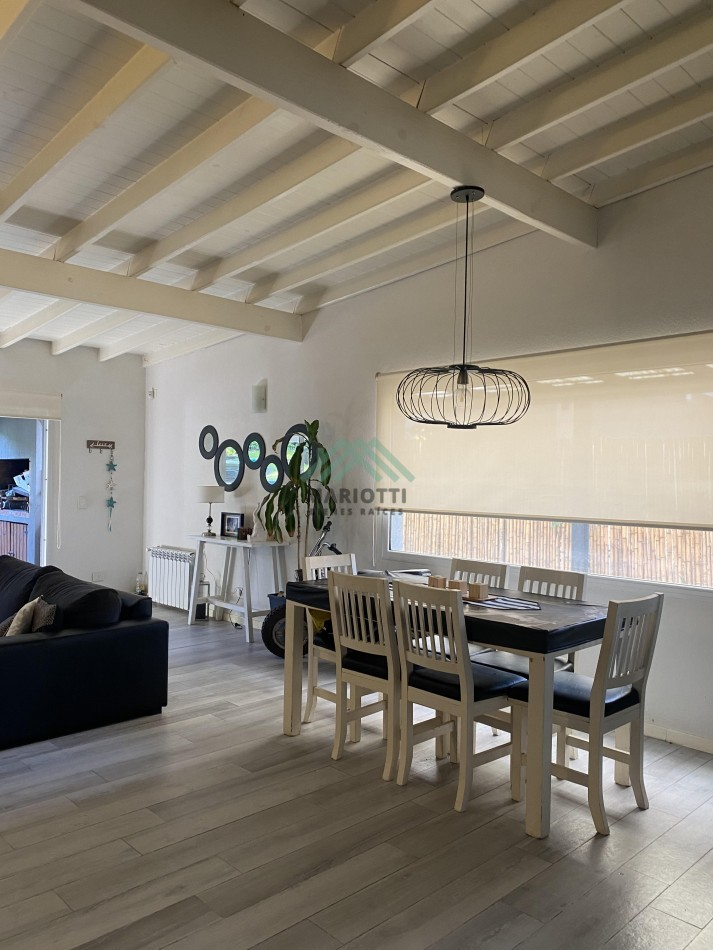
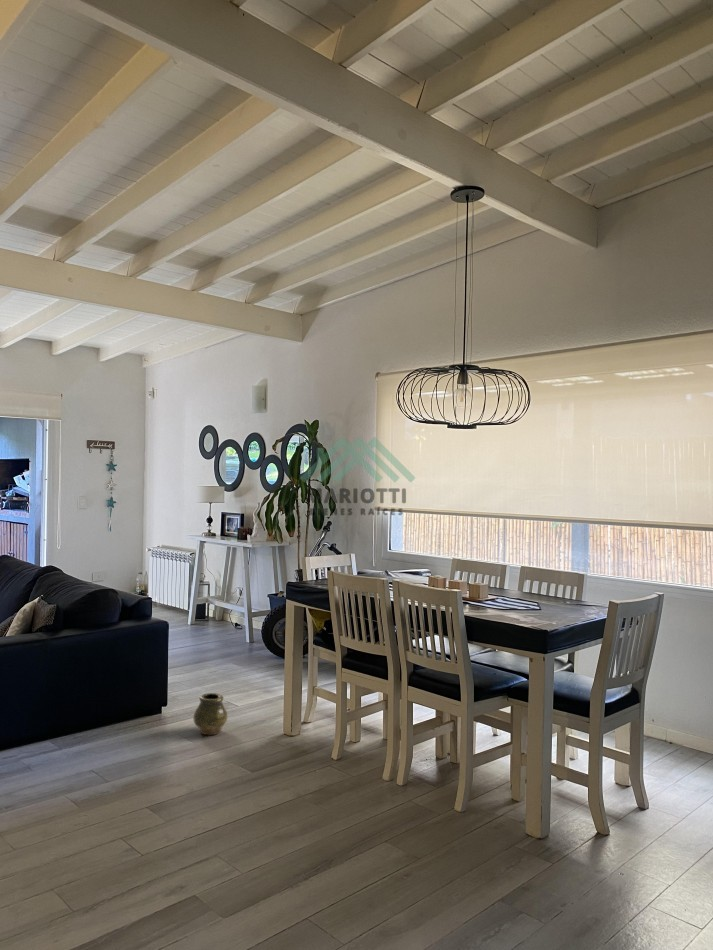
+ vase (210, 713)
